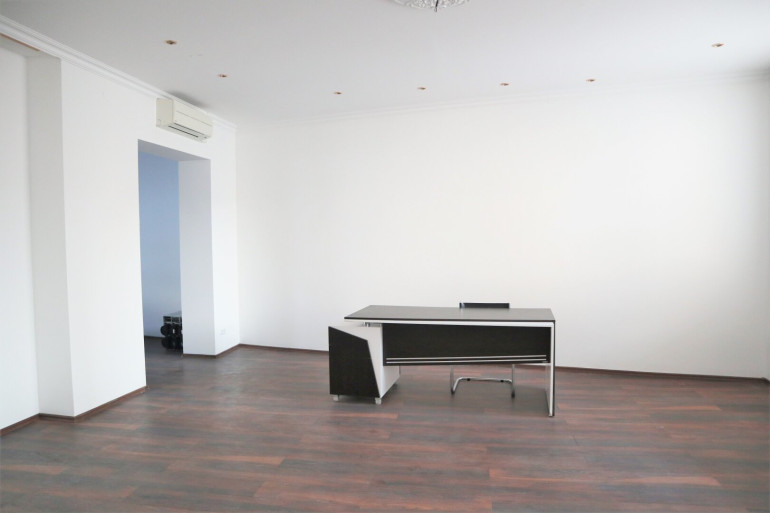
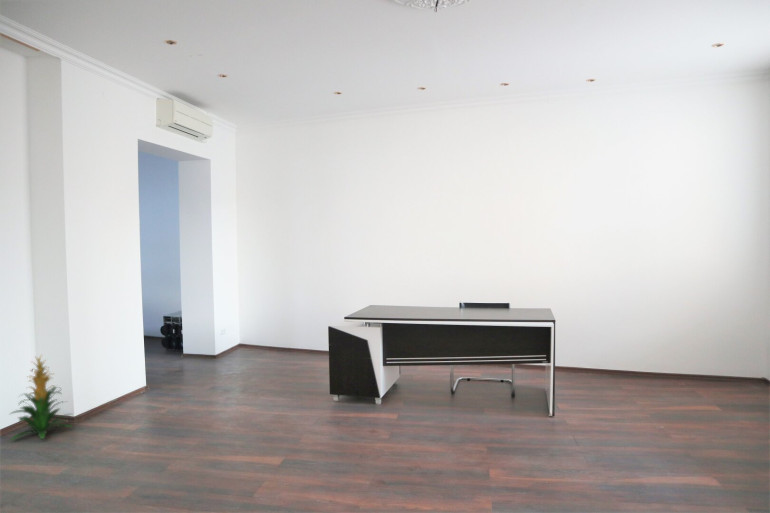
+ indoor plant (40, 394)
